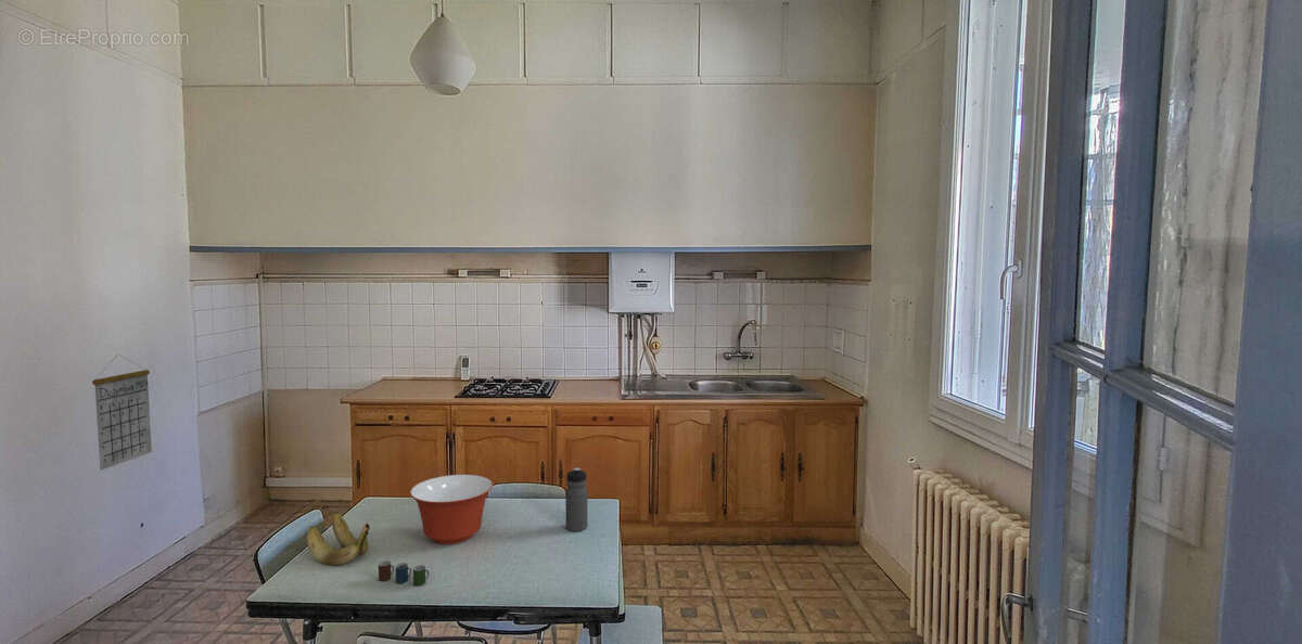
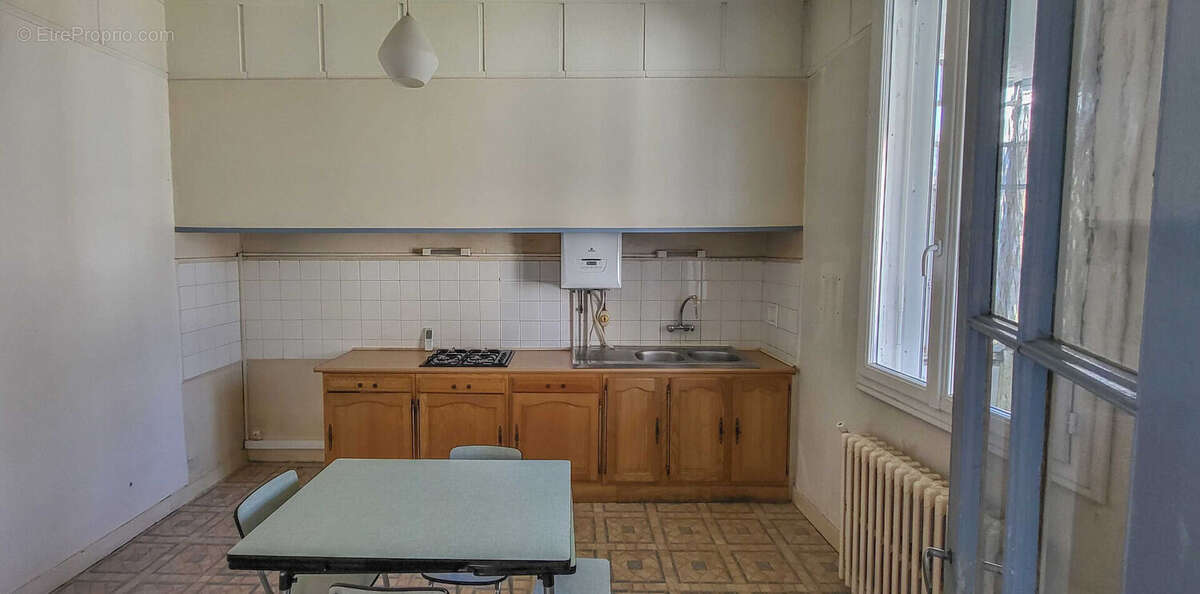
- cup (404, 568)
- banana (341, 533)
- water bottle (576, 498)
- mixing bowl (452, 511)
- calendar (124, 408)
